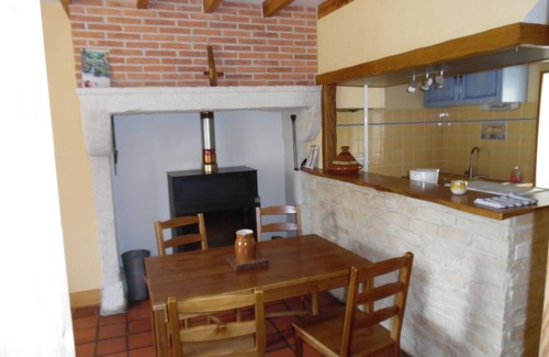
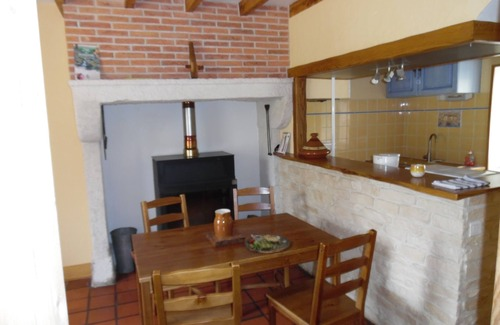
+ dinner plate (267, 239)
